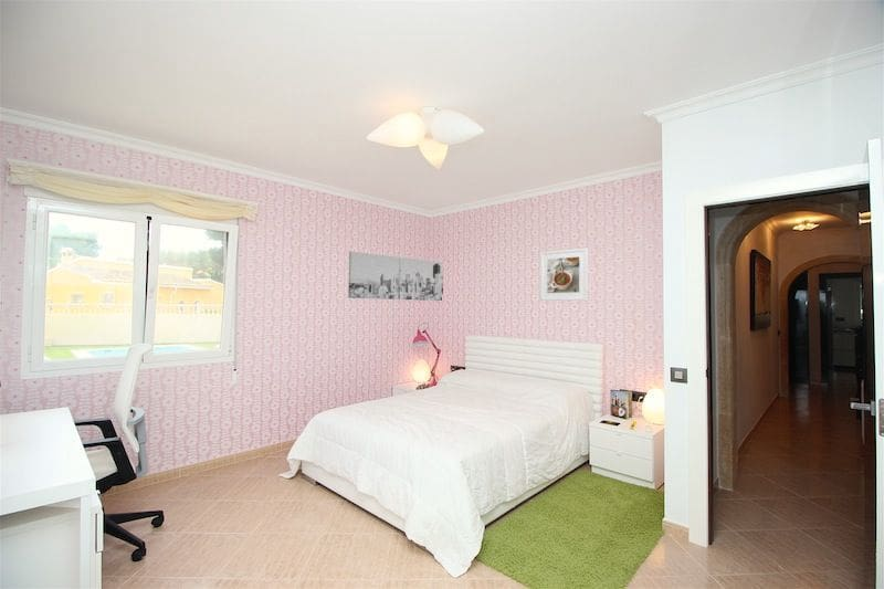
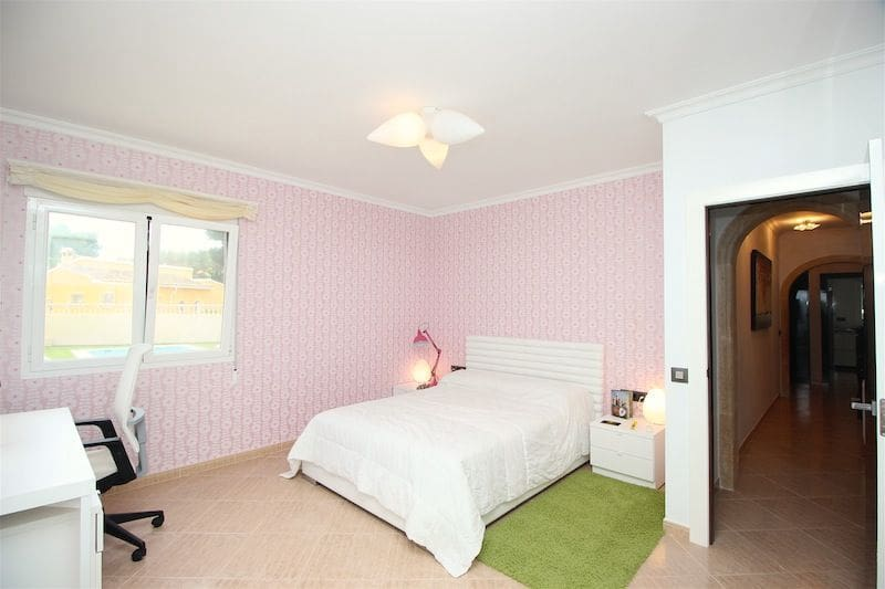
- wall art (402, 278)
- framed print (562, 275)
